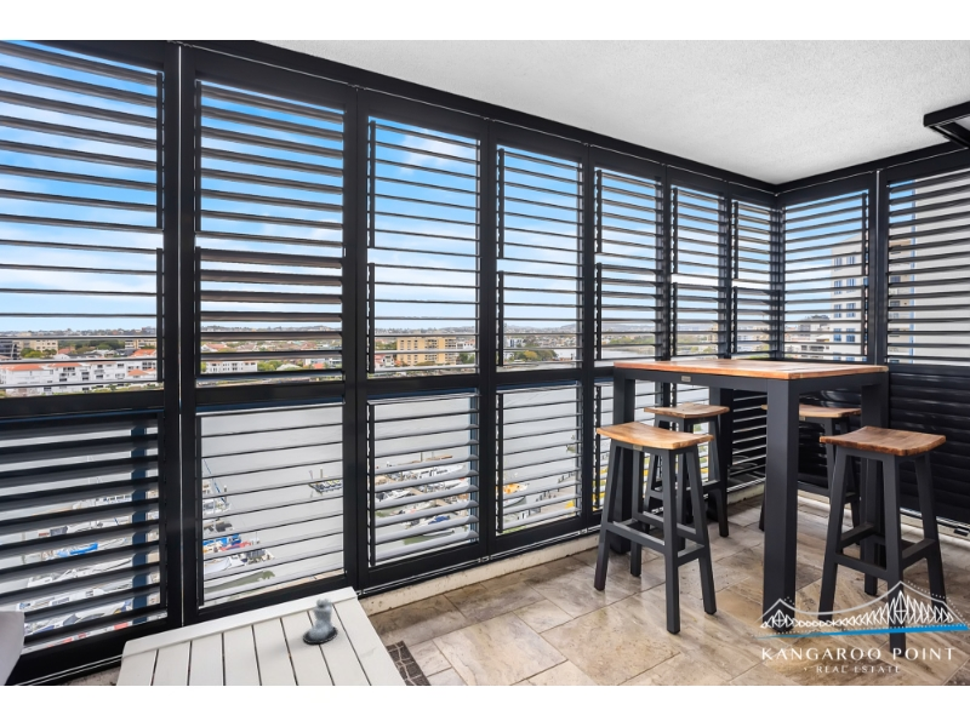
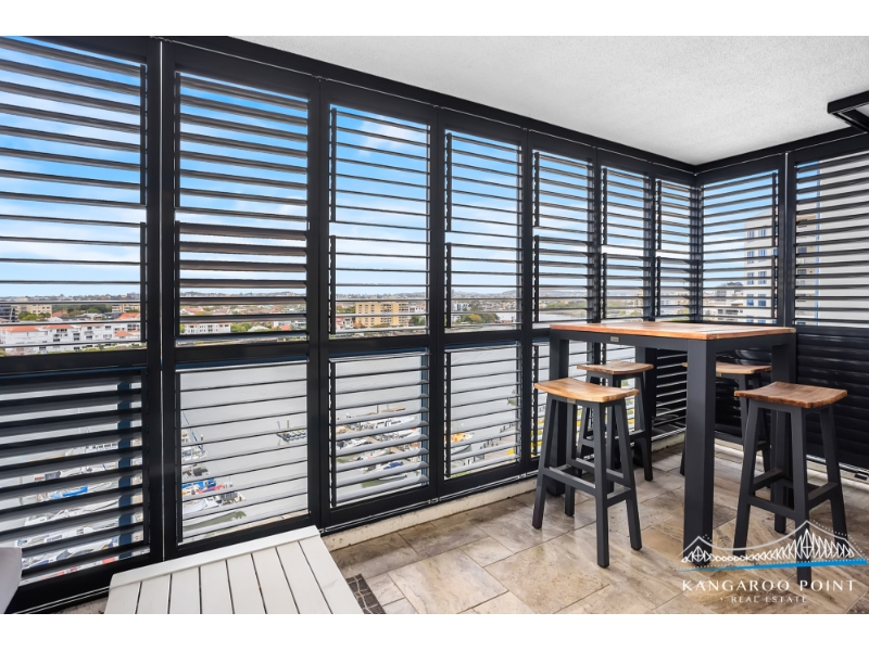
- candle (320, 618)
